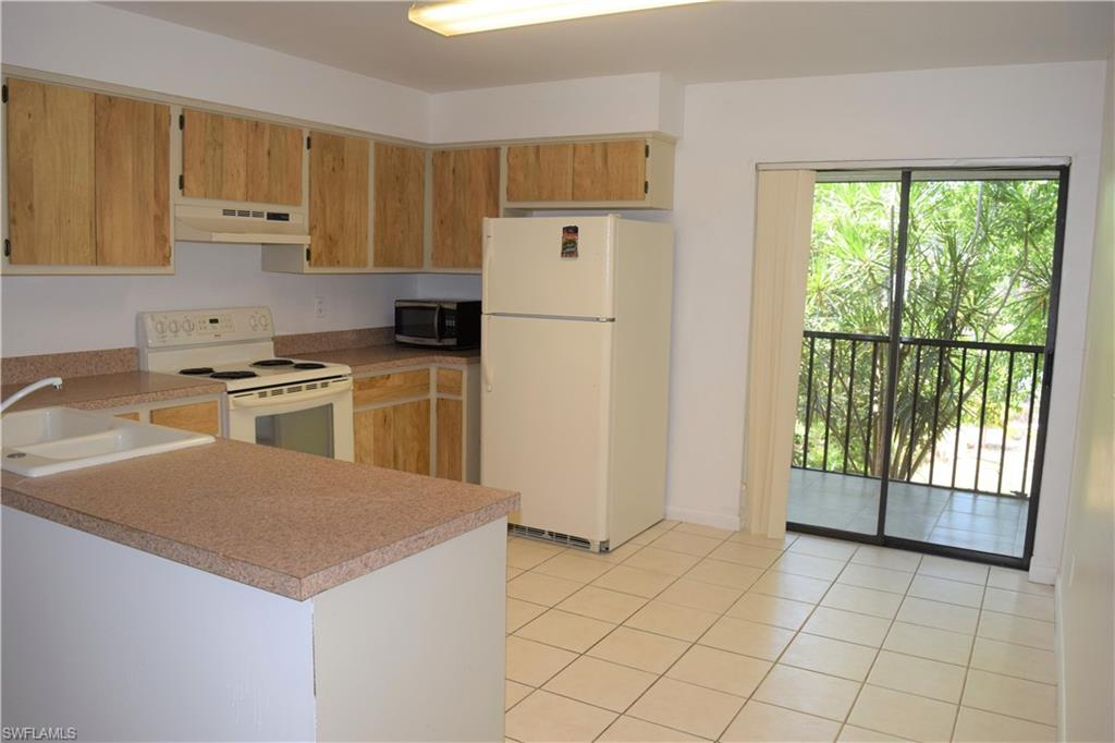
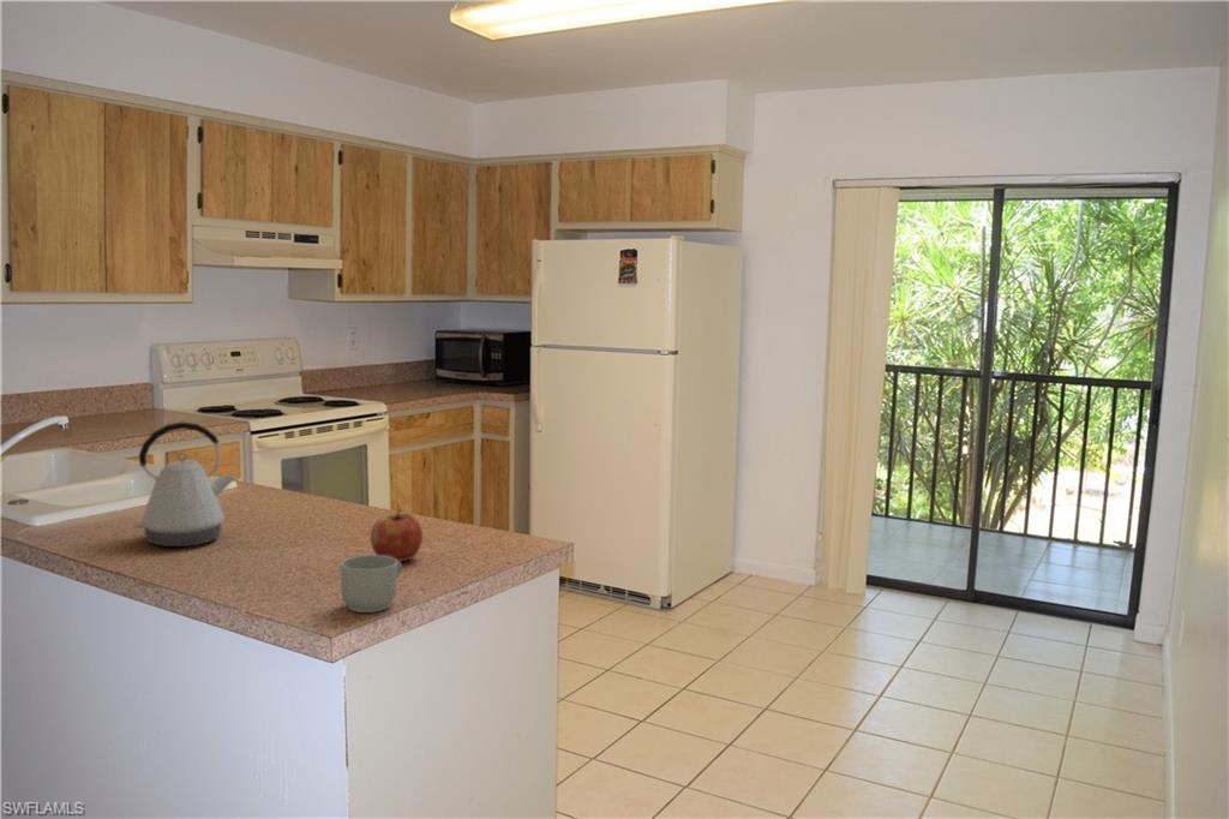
+ fruit (396, 534)
+ mug (374, 582)
+ kettle (185, 480)
